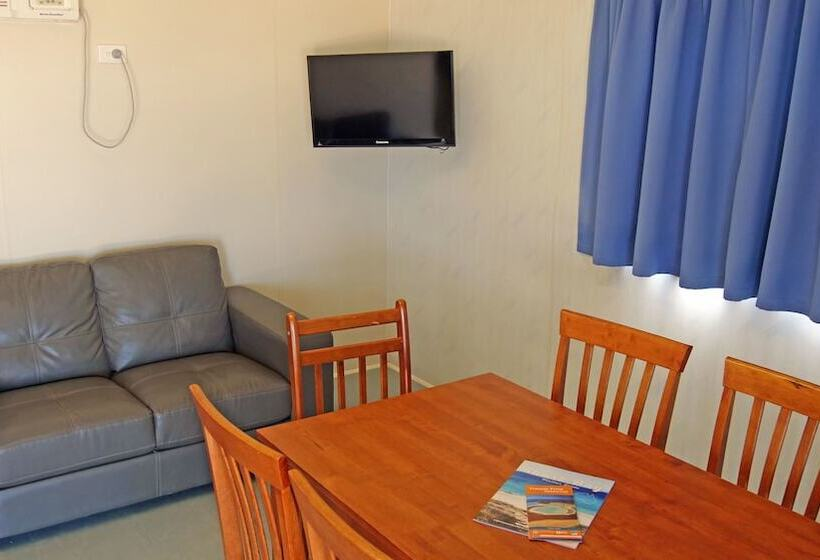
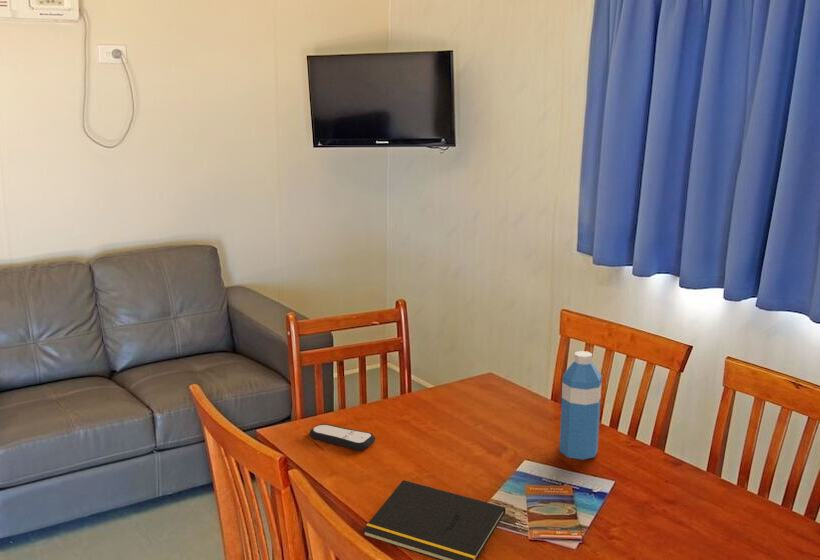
+ water bottle (580, 403)
+ notepad (434, 521)
+ remote control (341, 436)
